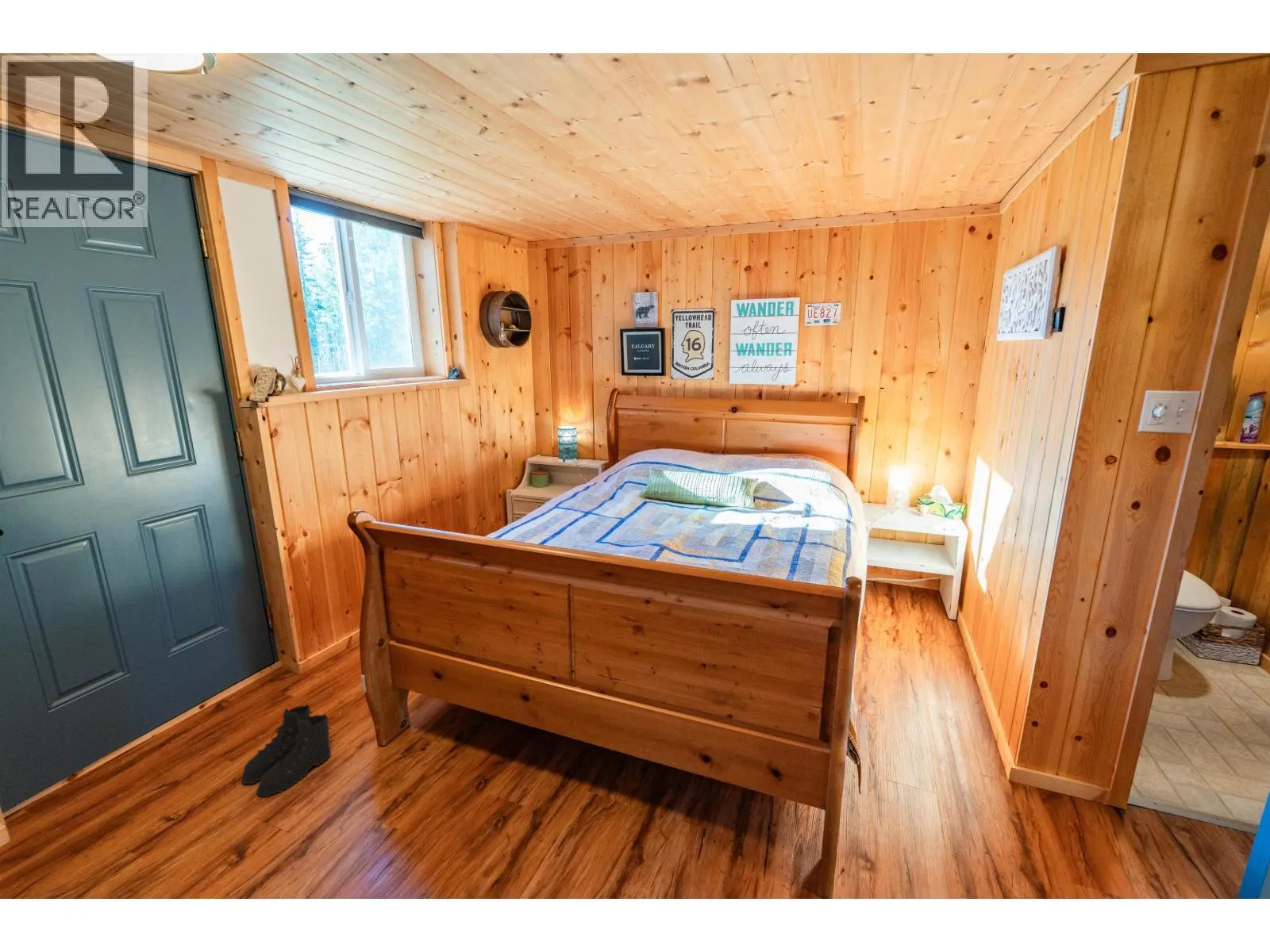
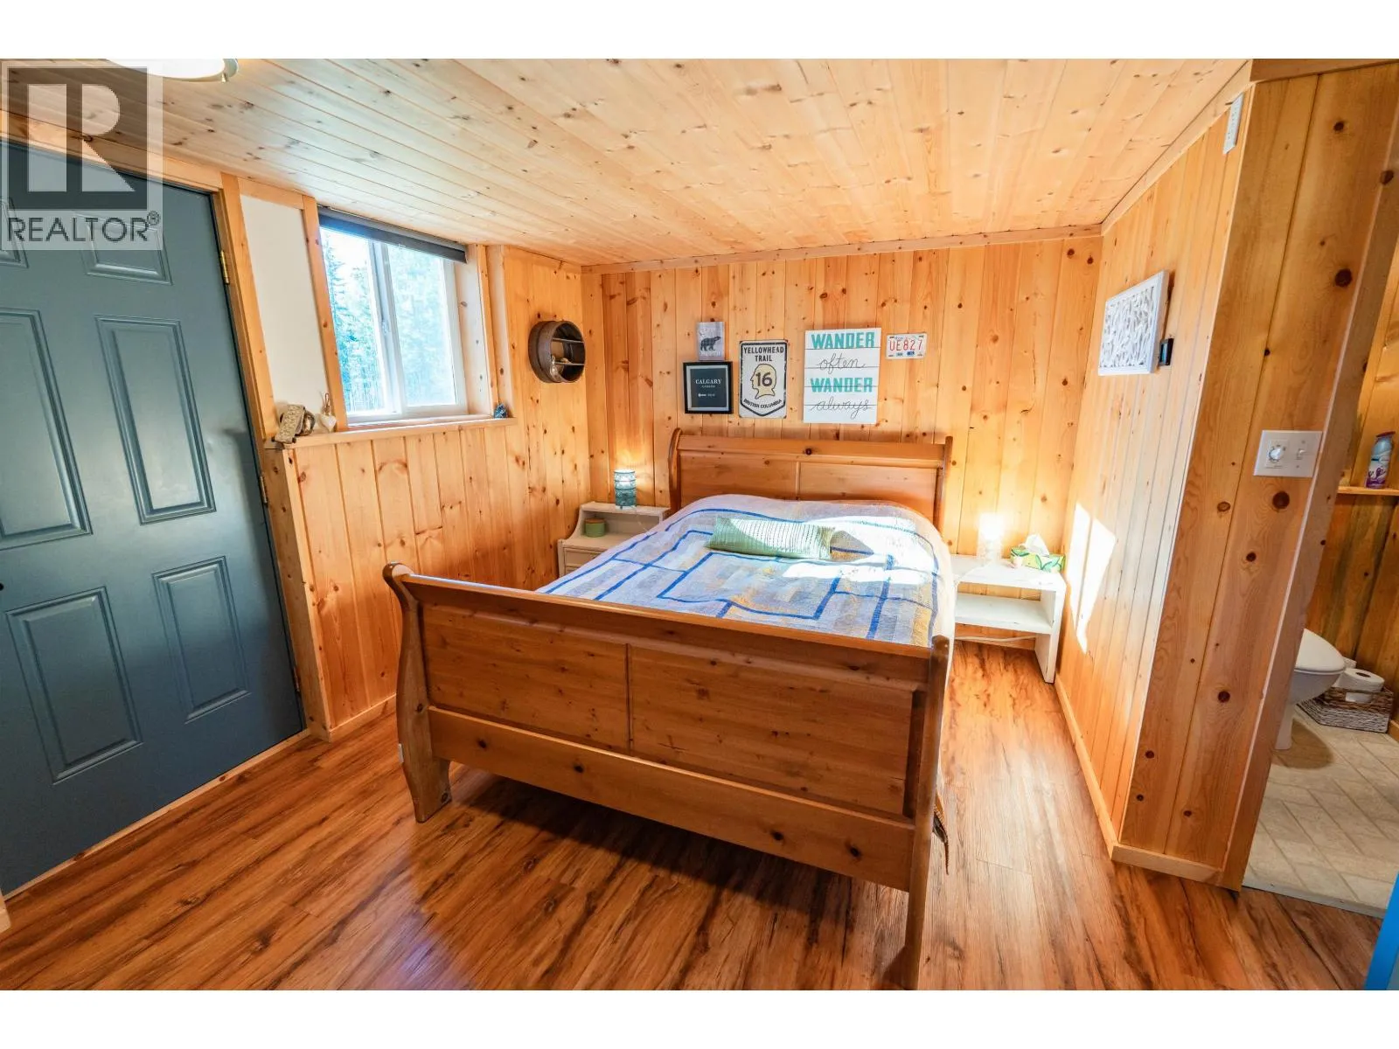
- boots (286, 744)
